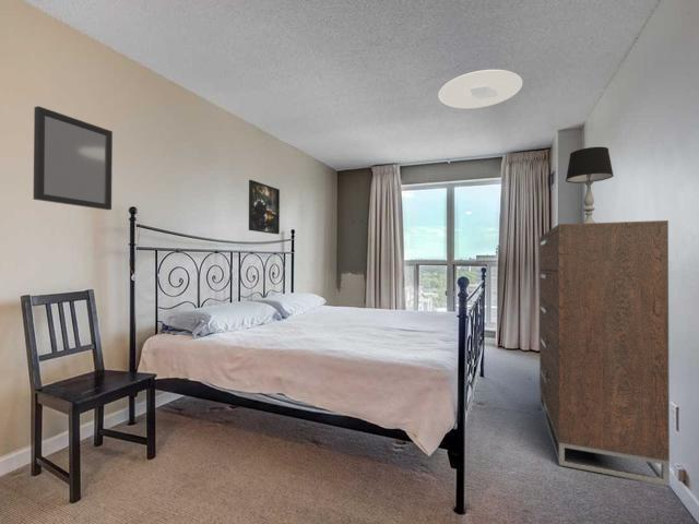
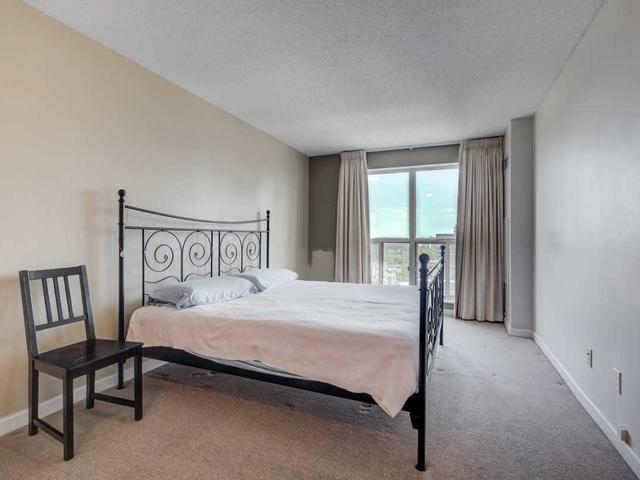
- home mirror (75, 162)
- table lamp (589, 190)
- dresser (587, 332)
- ceiling light (478, 86)
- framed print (264, 209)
